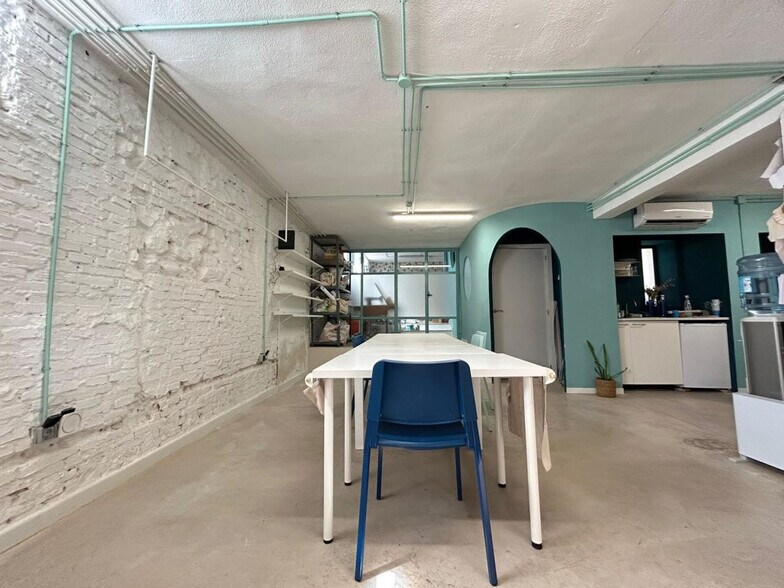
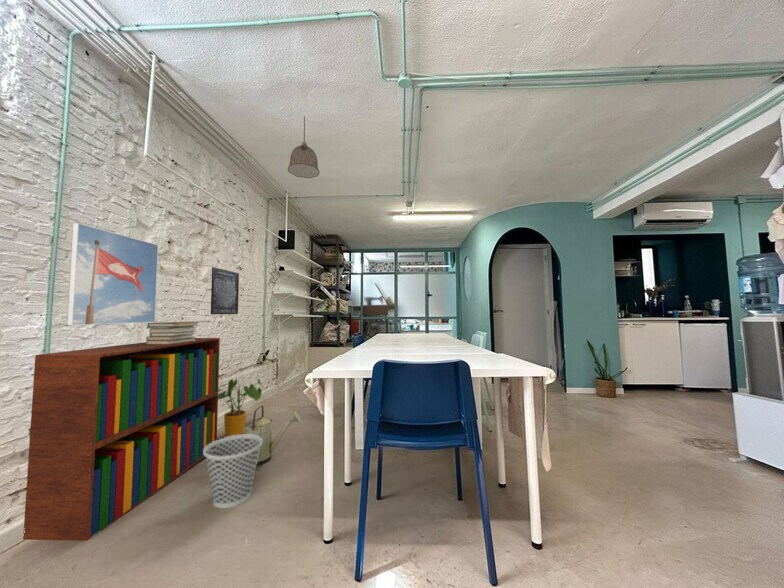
+ bookshelf (147, 413)
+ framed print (119, 279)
+ pendant lamp (304, 143)
+ wastebasket (233, 470)
+ book stack (174, 331)
+ watering can (269, 433)
+ wall art (225, 292)
+ house plant (238, 407)
